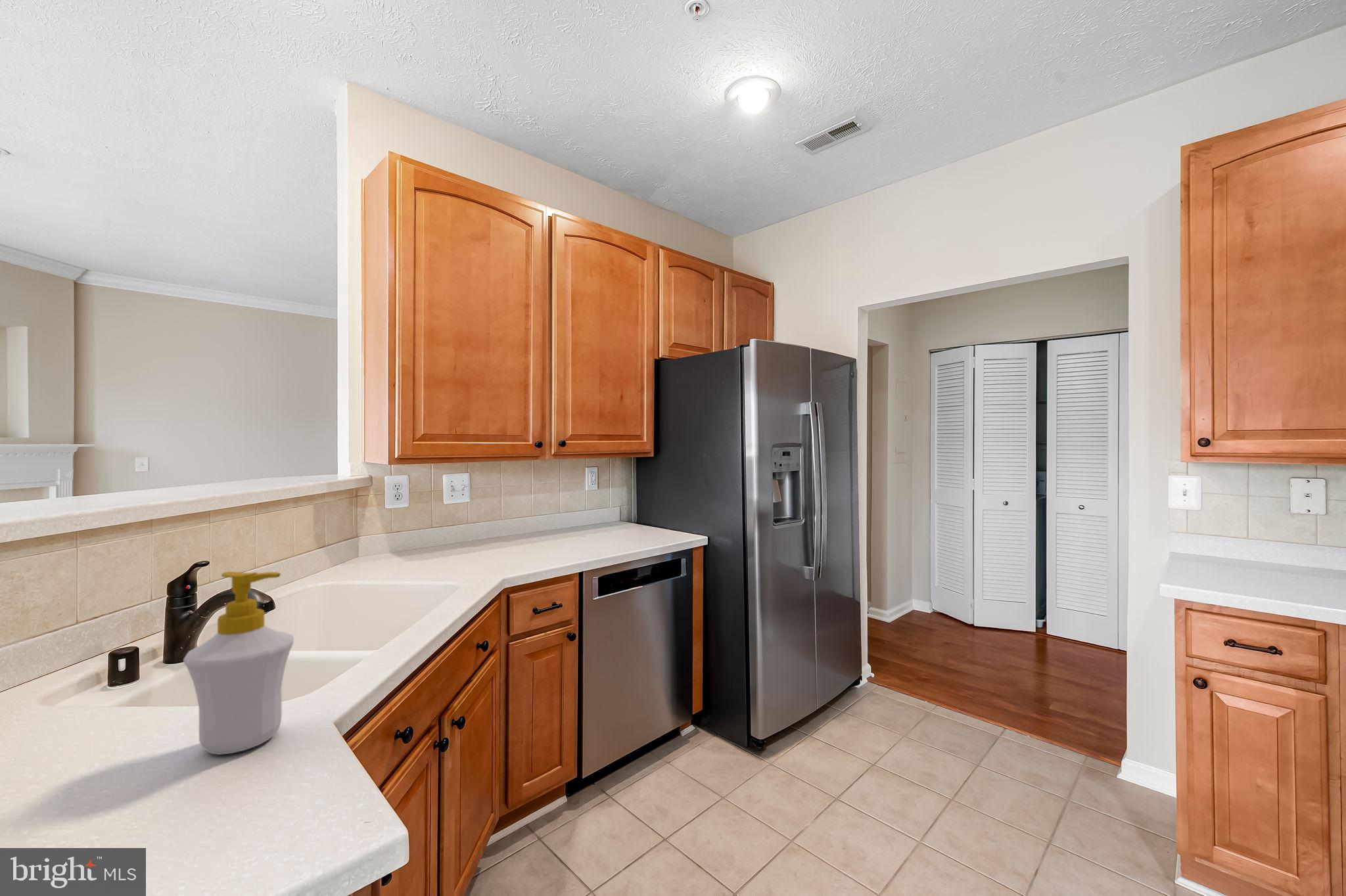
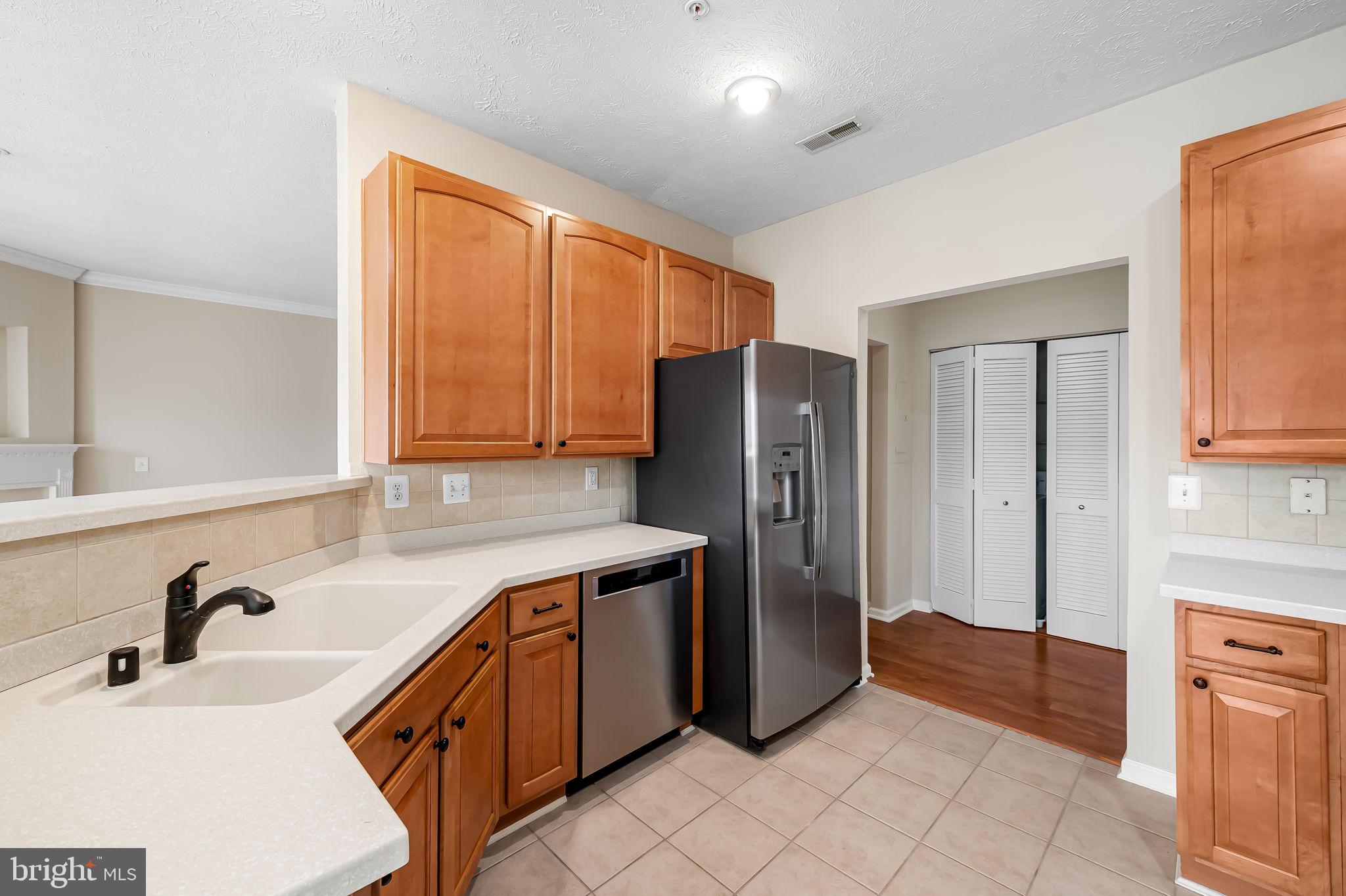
- soap bottle (241, 656)
